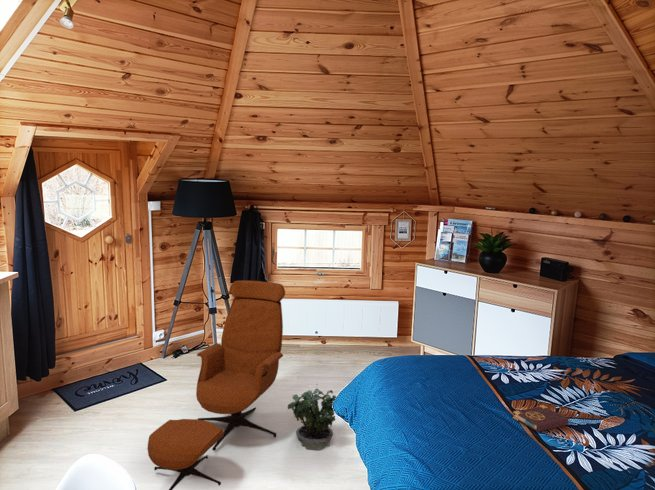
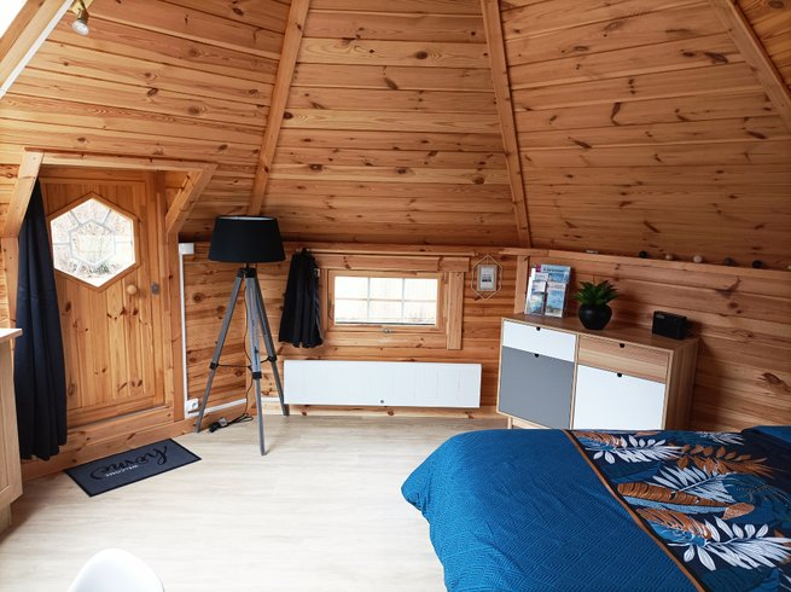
- potted plant (313, 412)
- lounge chair (223, 370)
- book (540, 418)
